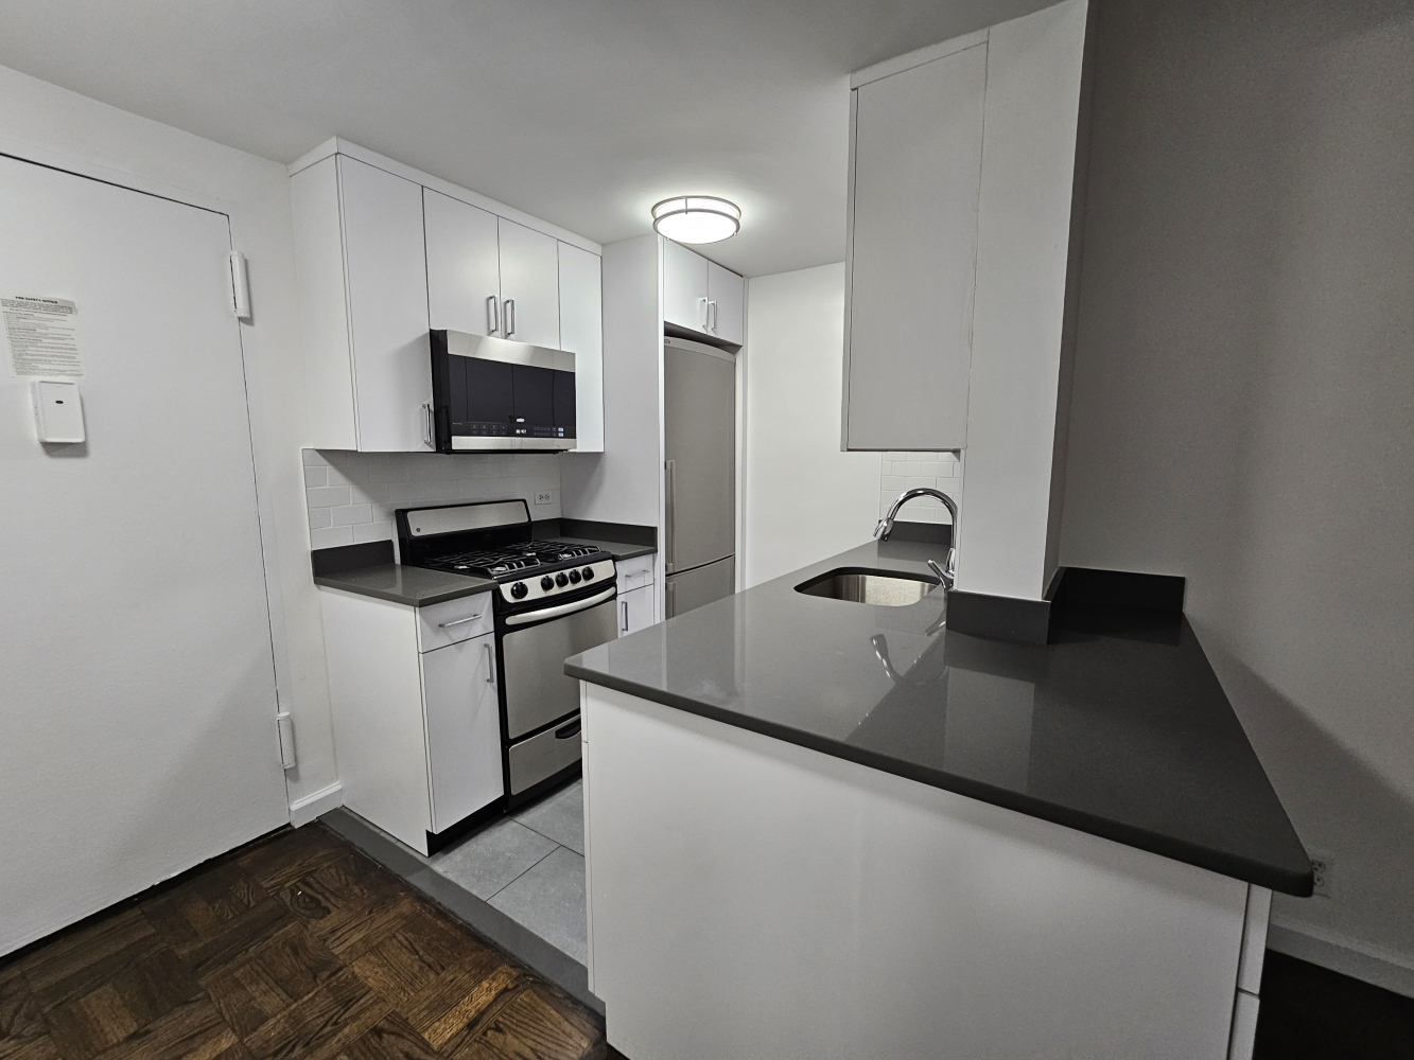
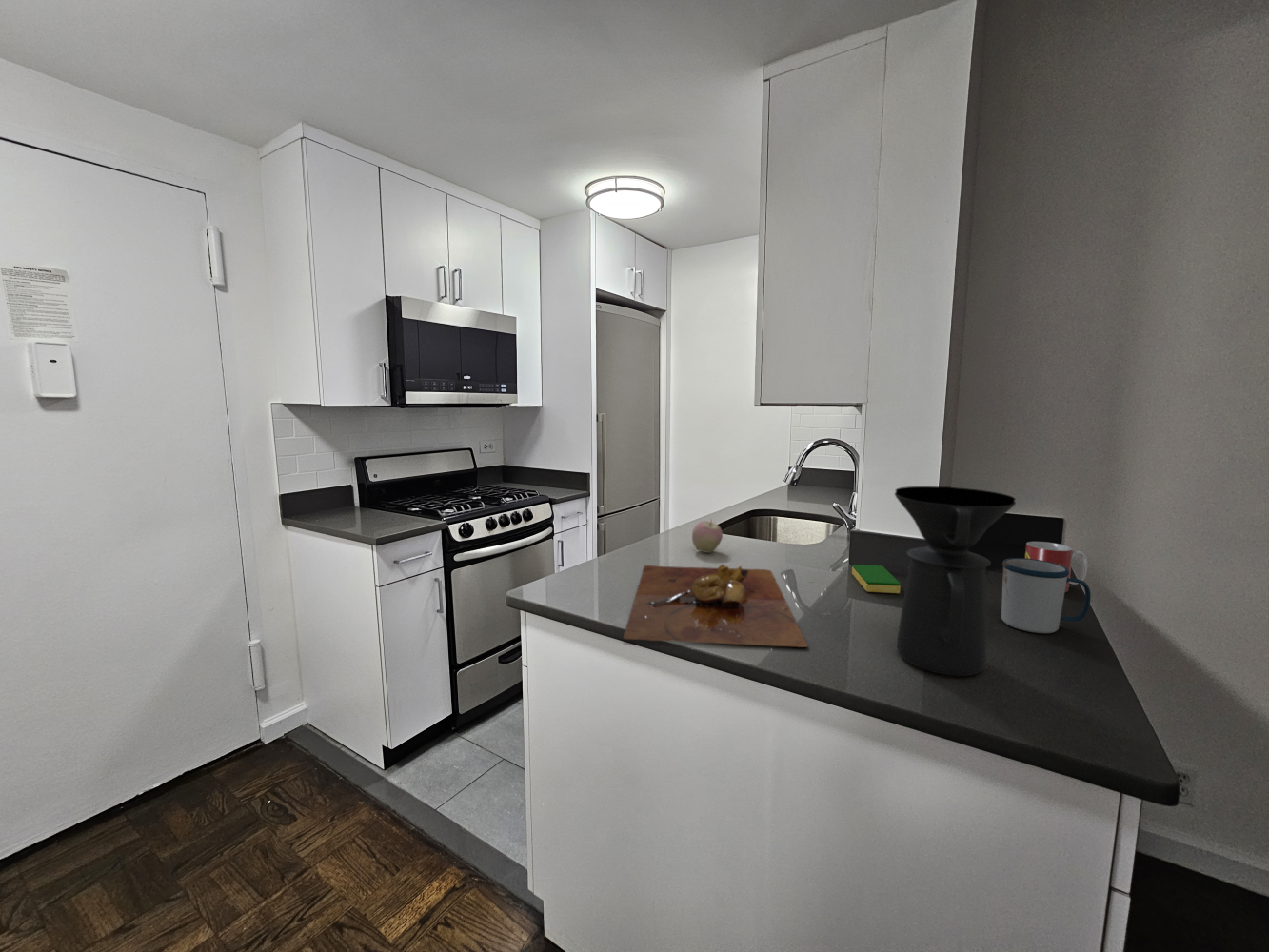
+ cutting board (709, 585)
+ dish sponge (874, 578)
+ mug (1058, 564)
+ mug (1039, 596)
+ apple (706, 534)
+ coffee maker (945, 578)
